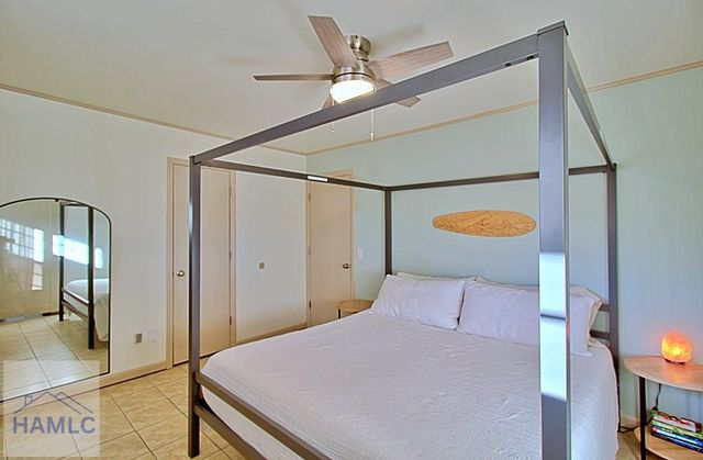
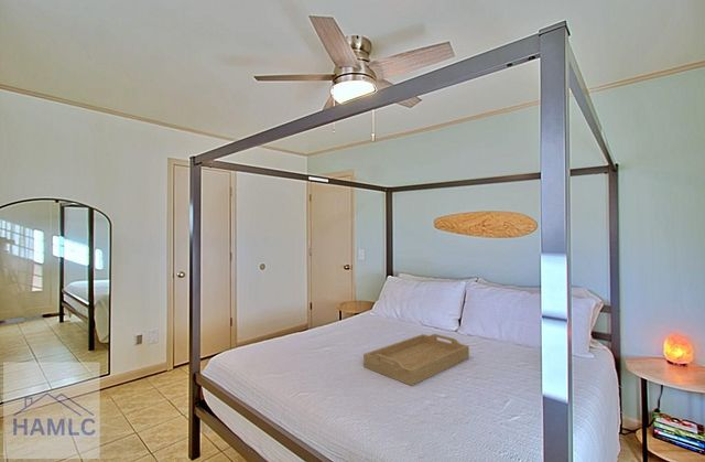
+ serving tray (417, 354)
